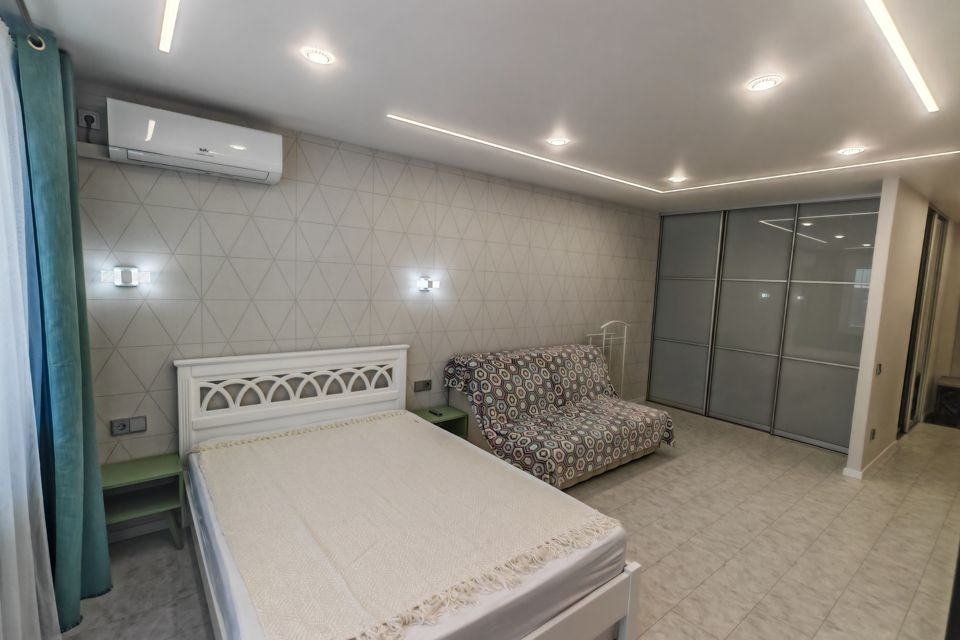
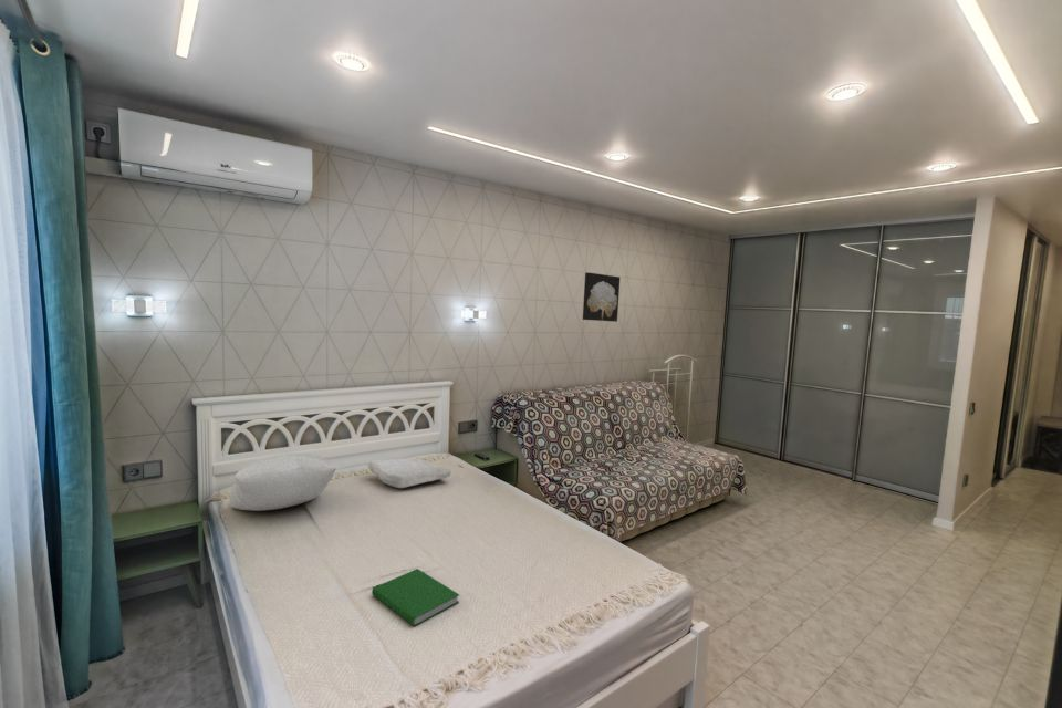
+ hardcover book (415, 595)
+ pillow (281, 481)
+ soap bar (408, 471)
+ wall art (601, 298)
